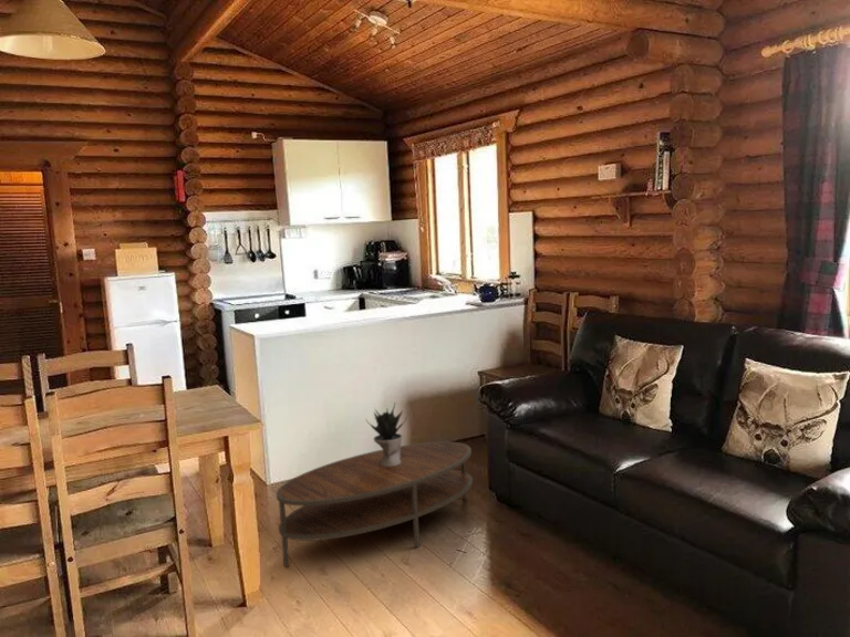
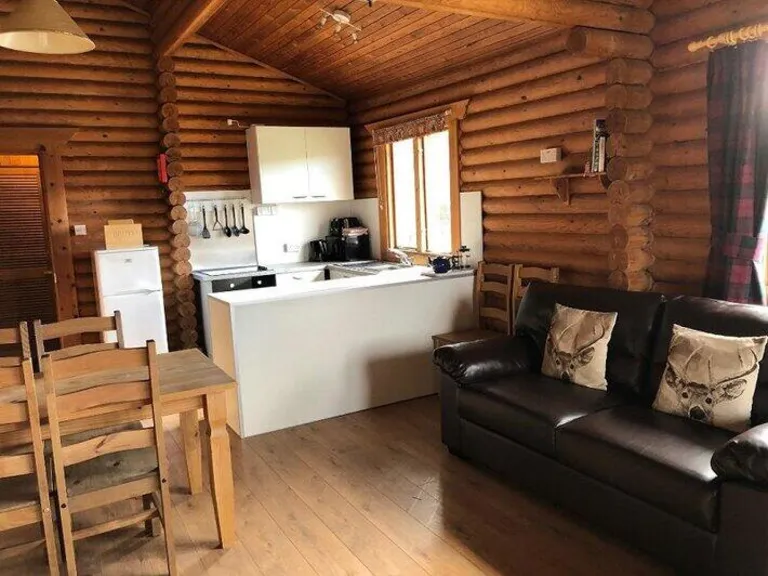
- coffee table (382, 499)
- potted plant (387, 434)
